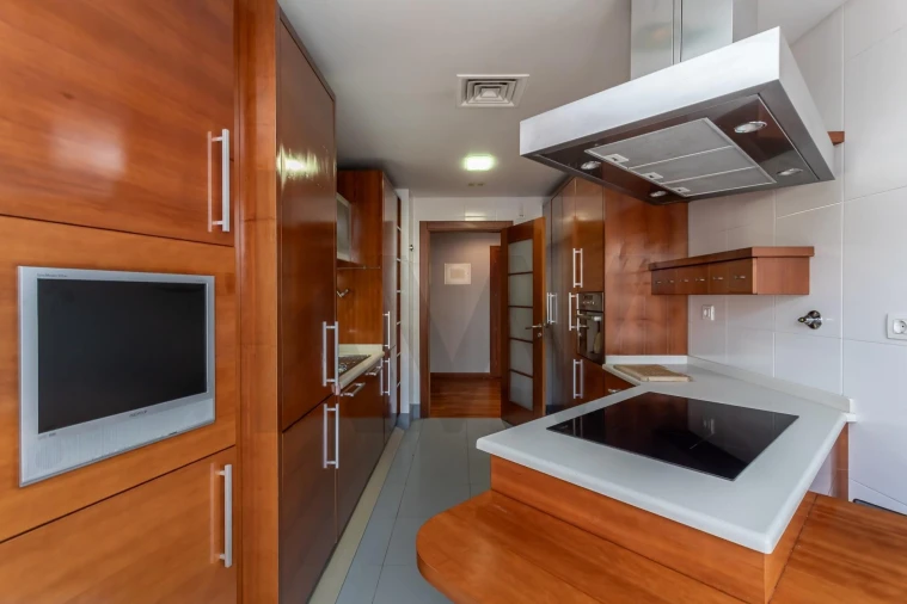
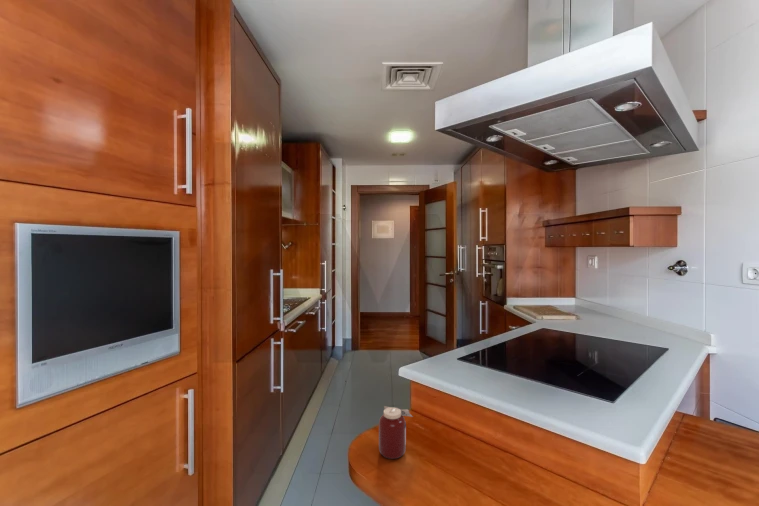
+ jar (394, 428)
